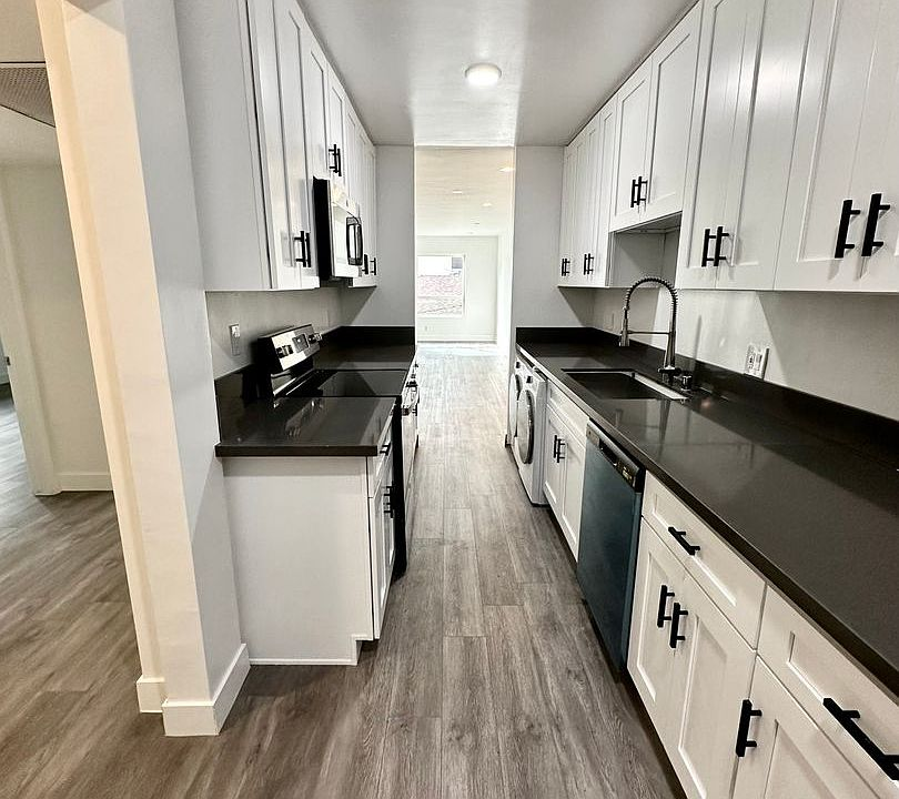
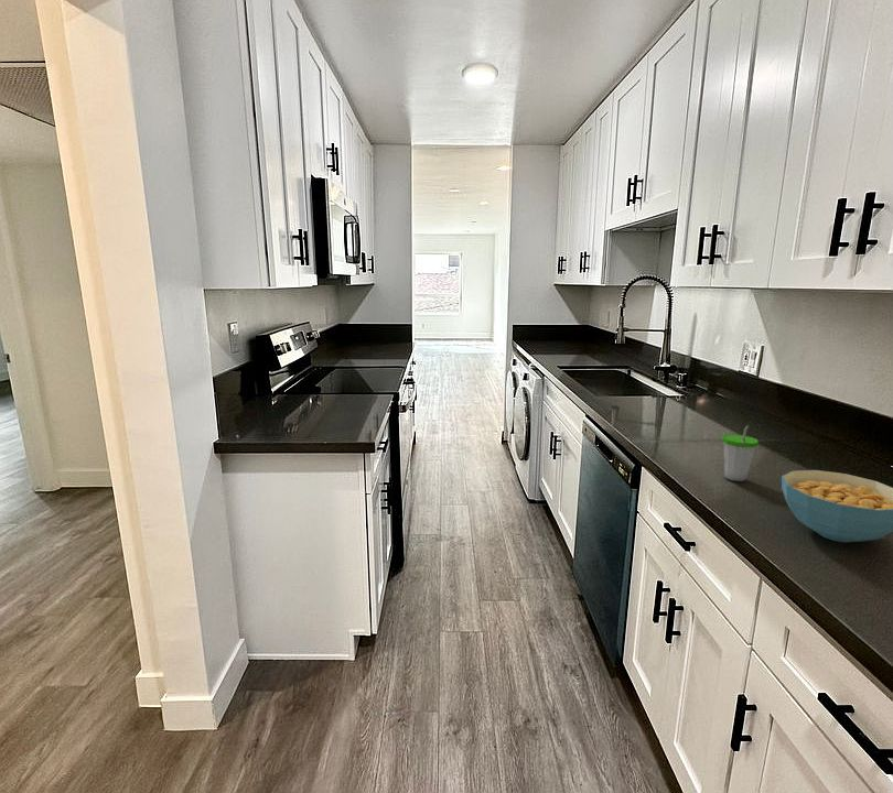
+ cup (738, 449)
+ cereal bowl (839, 511)
